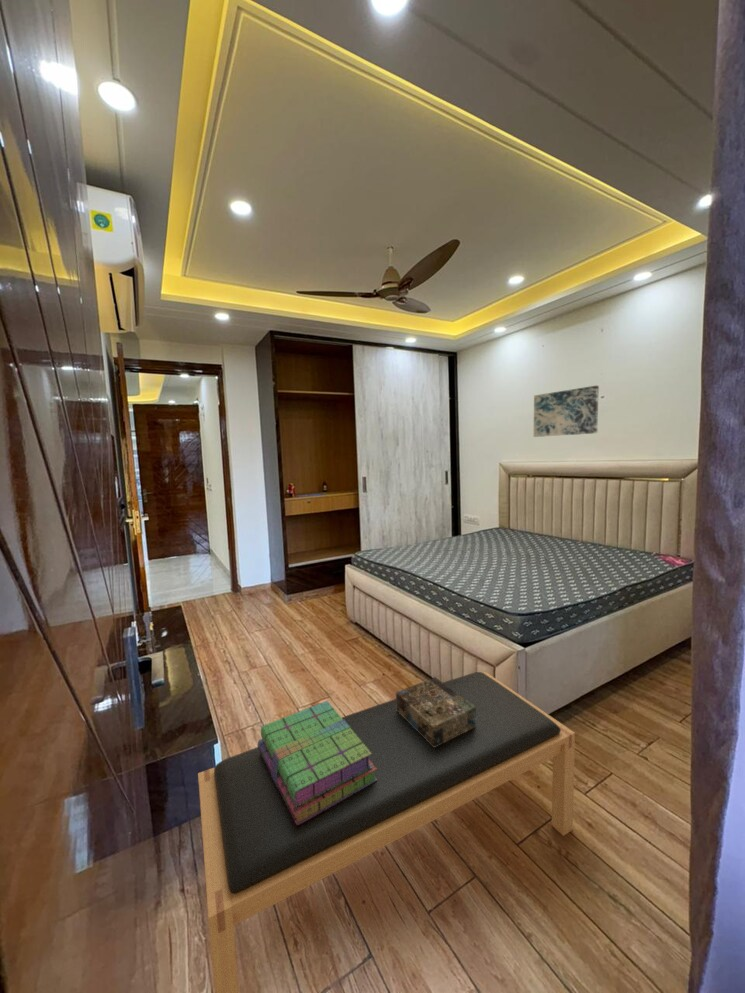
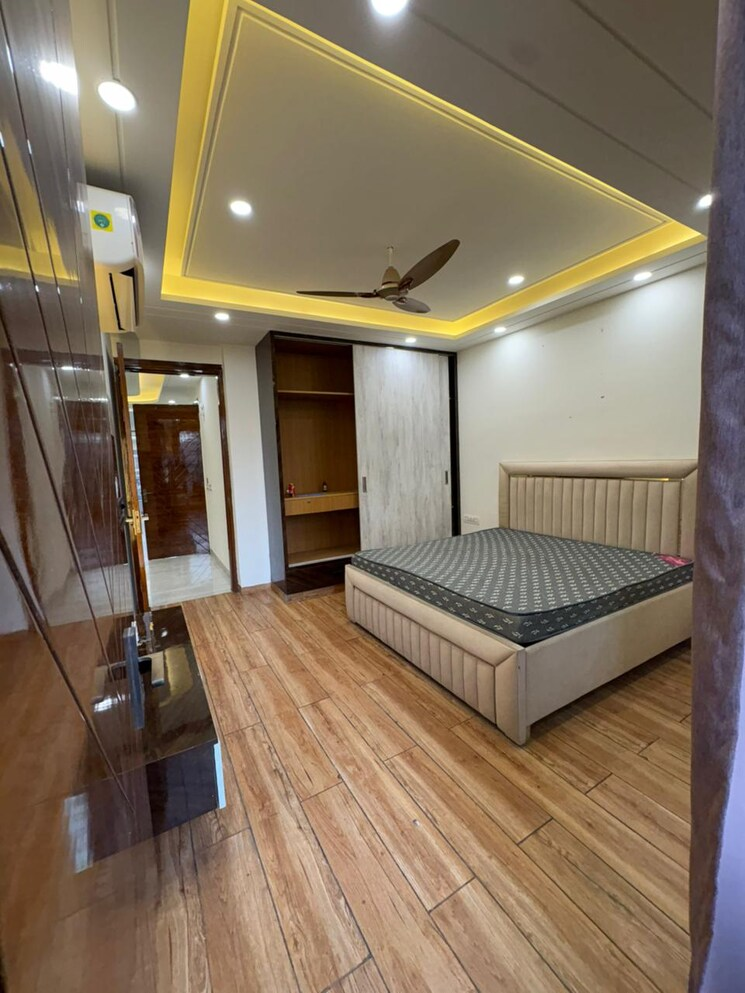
- bench (396, 796)
- decorative box (434, 708)
- stack of books (313, 751)
- wall art (563, 413)
